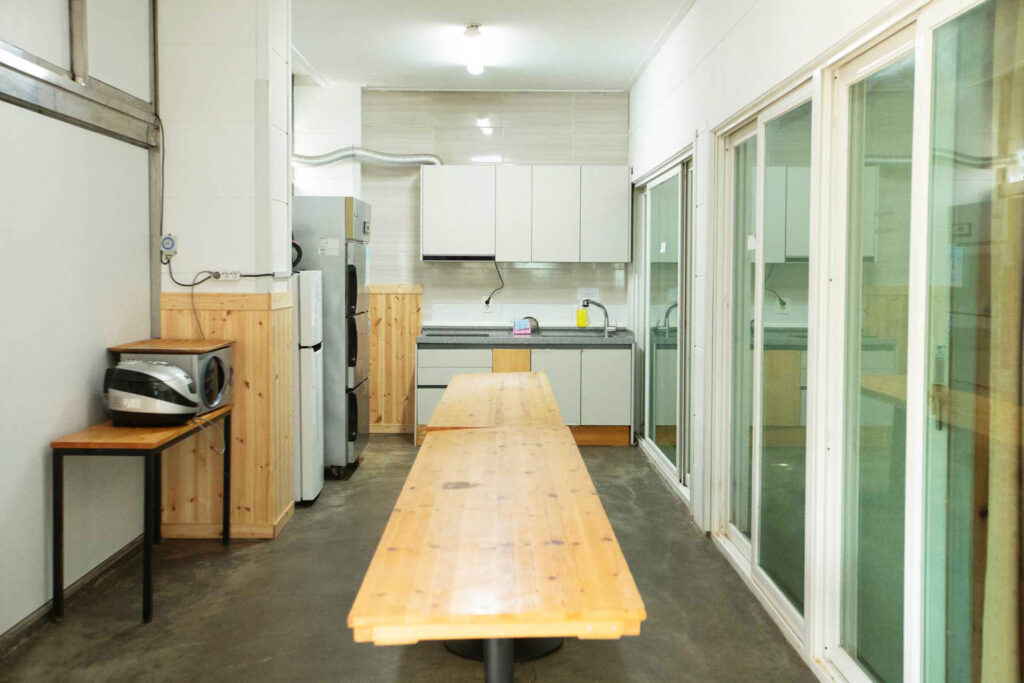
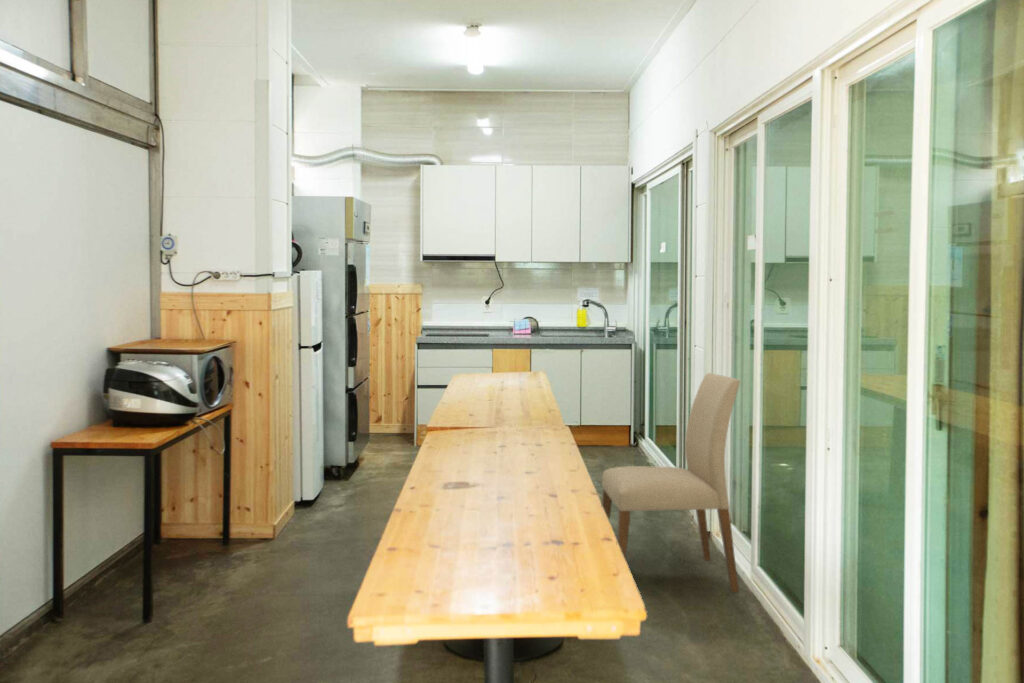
+ chair (669, 476)
